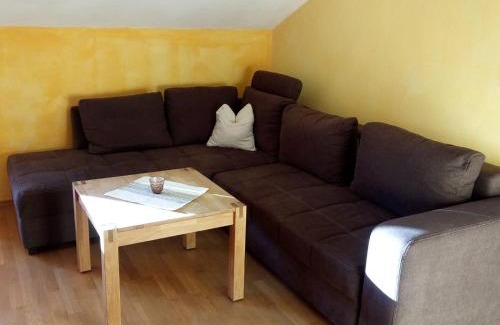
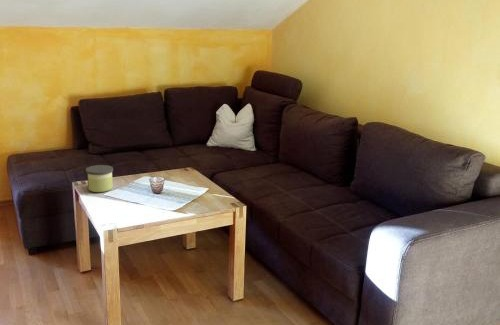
+ candle (99, 178)
